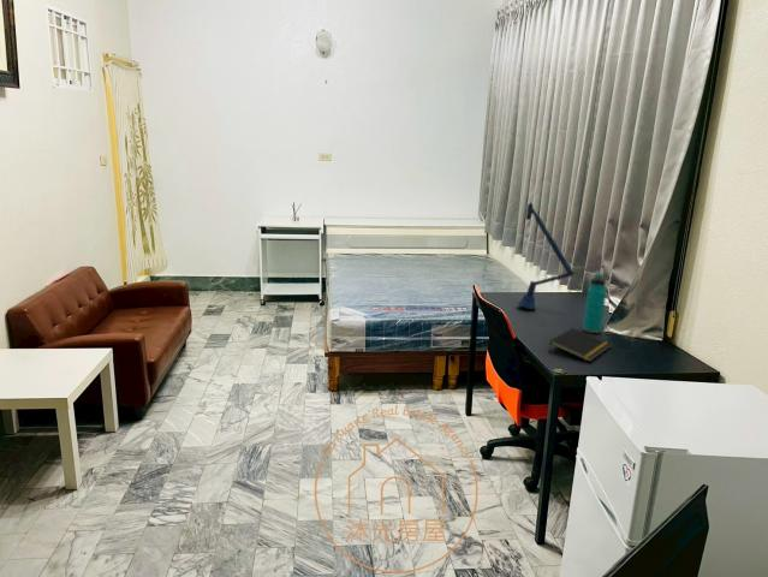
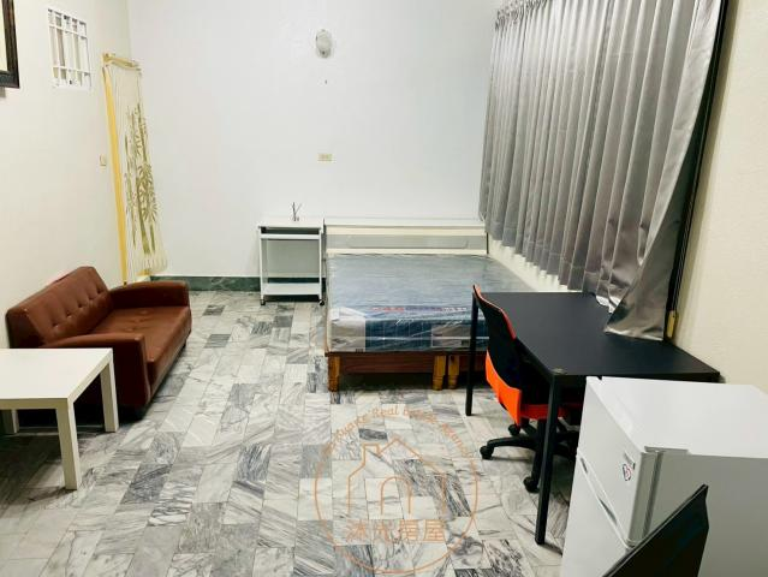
- desk lamp (552, 248)
- water bottle (595, 302)
- notepad (581, 344)
